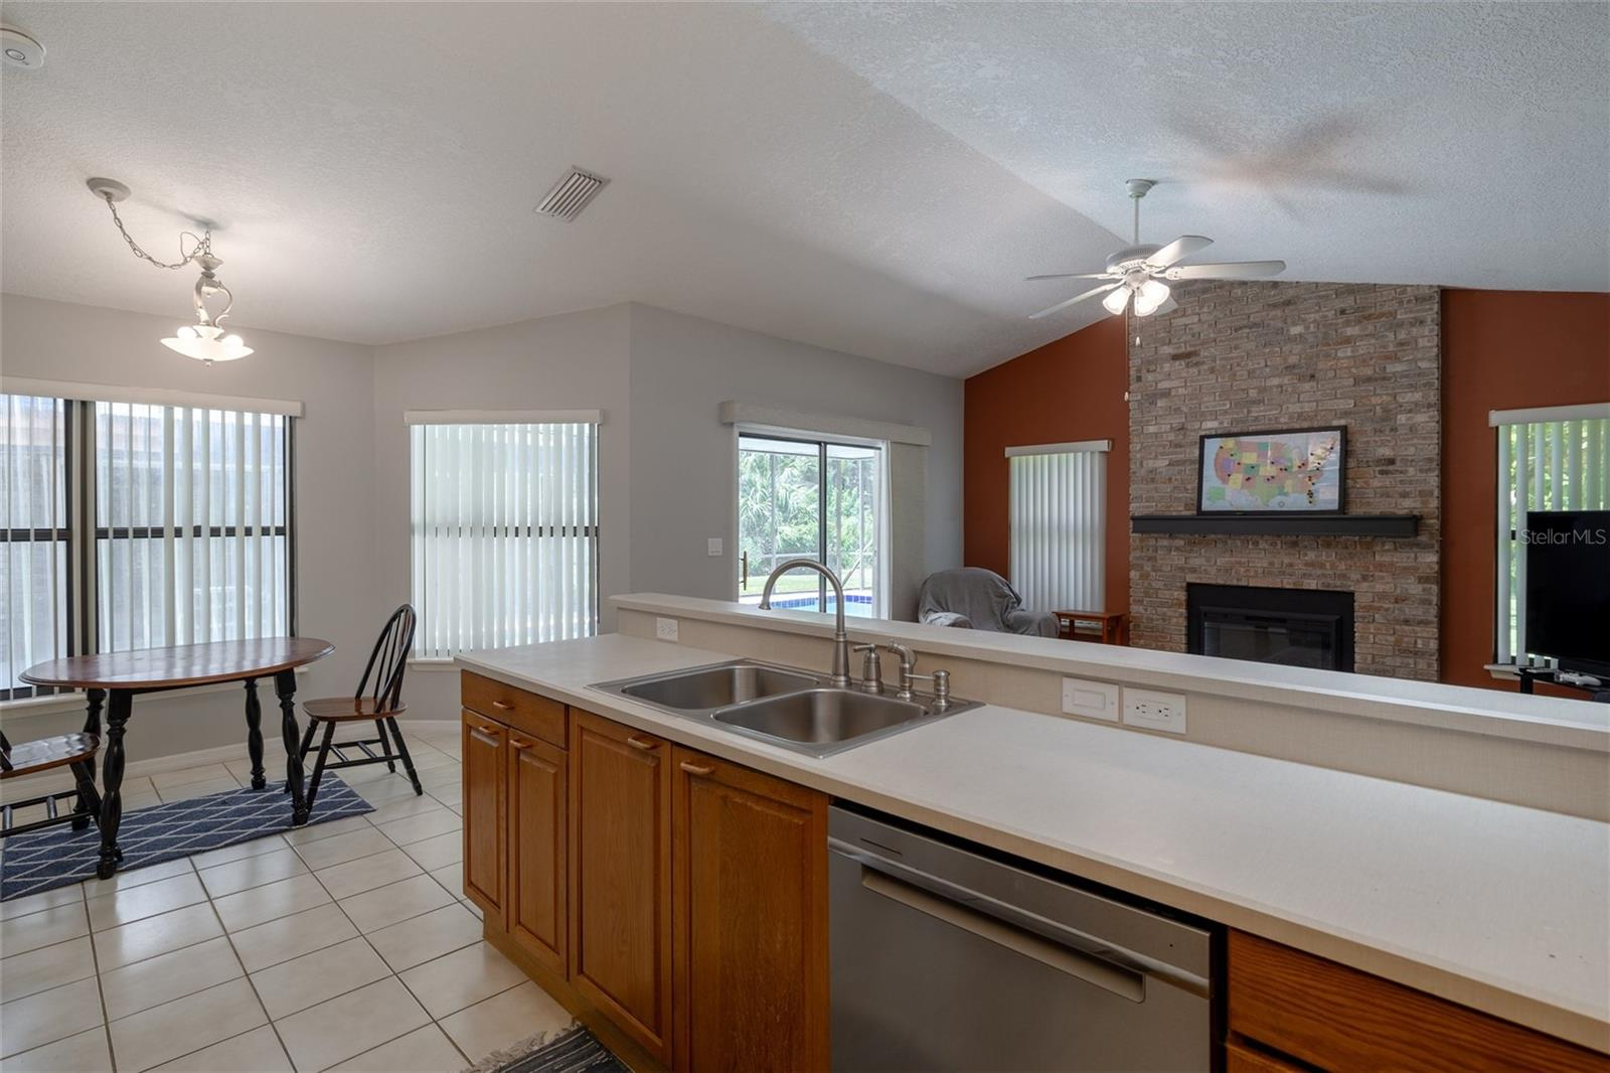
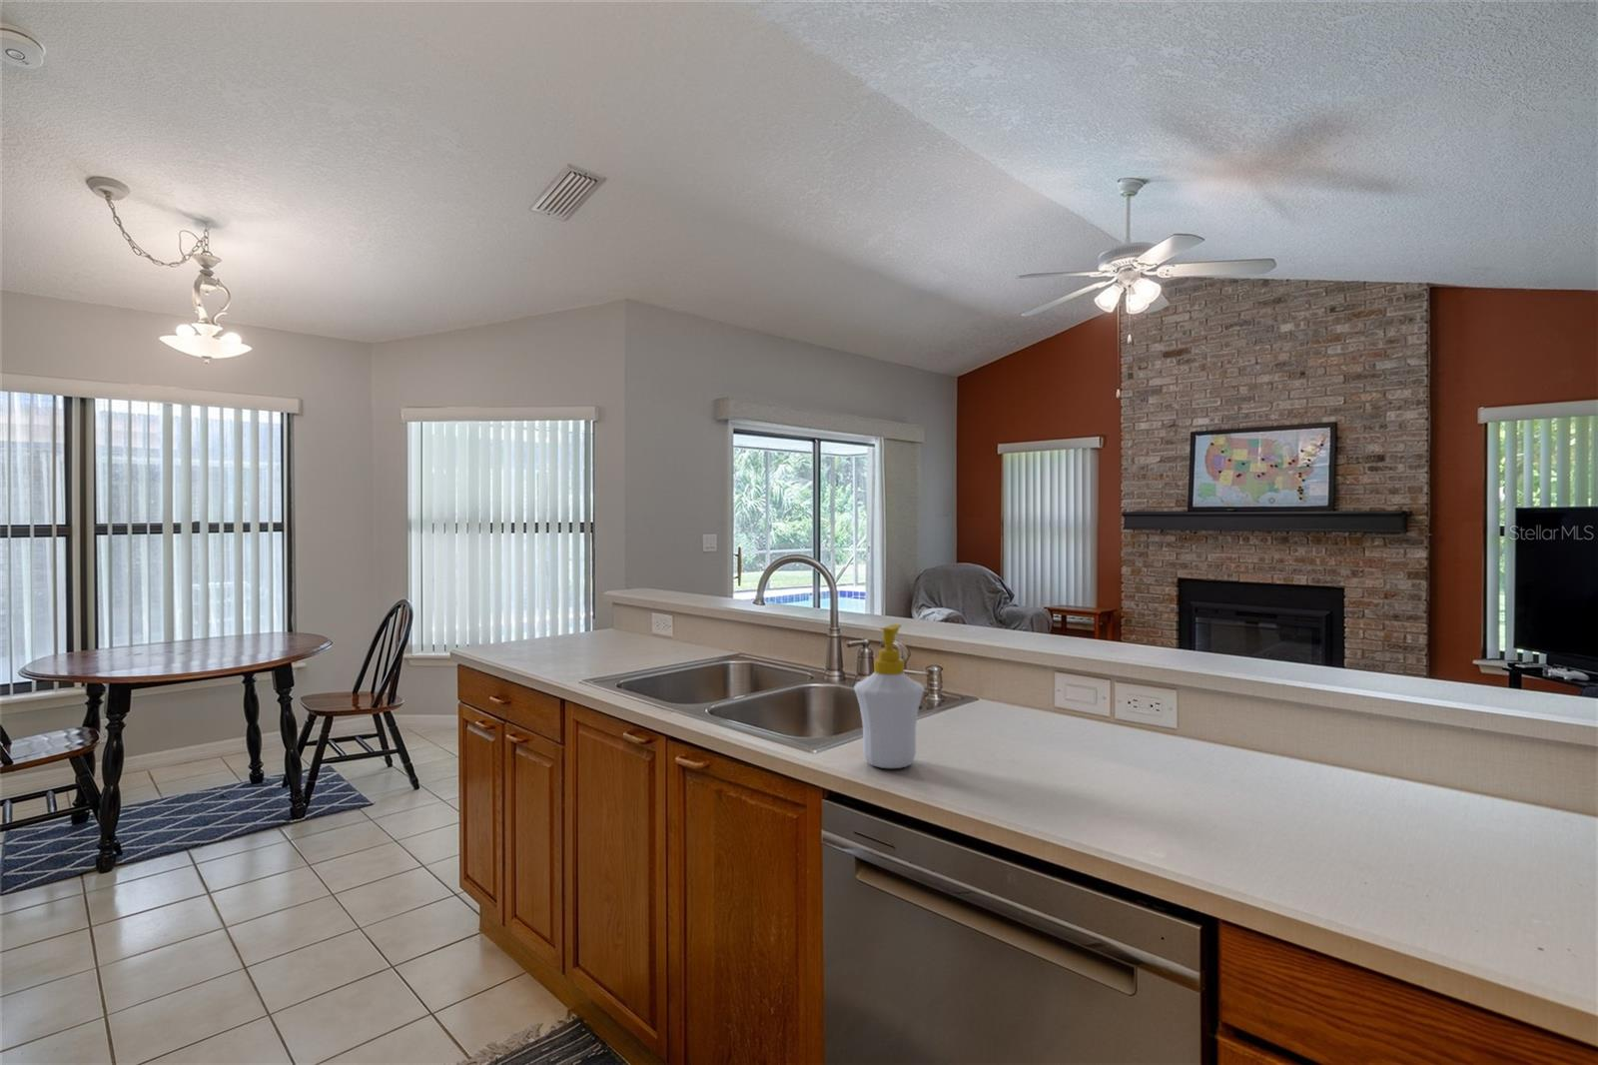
+ soap bottle (889, 694)
